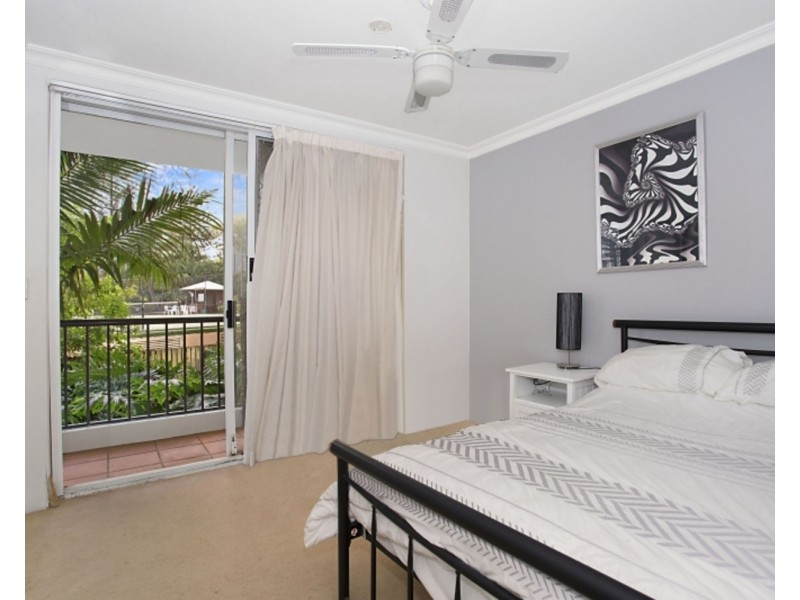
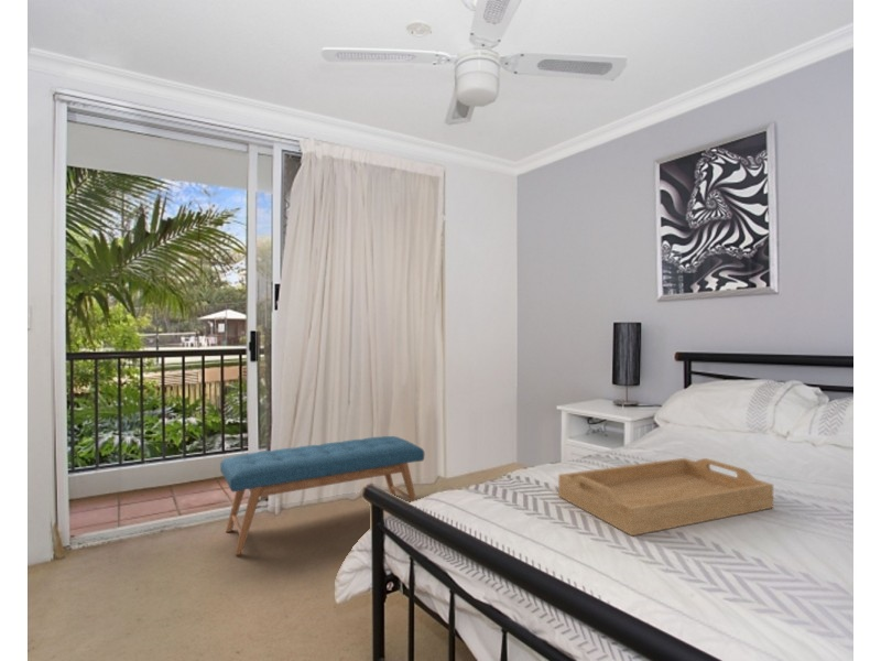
+ serving tray (662, 487)
+ bench (326, 485)
